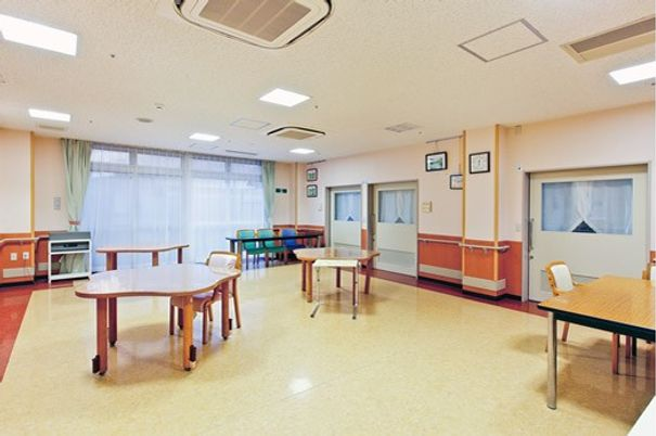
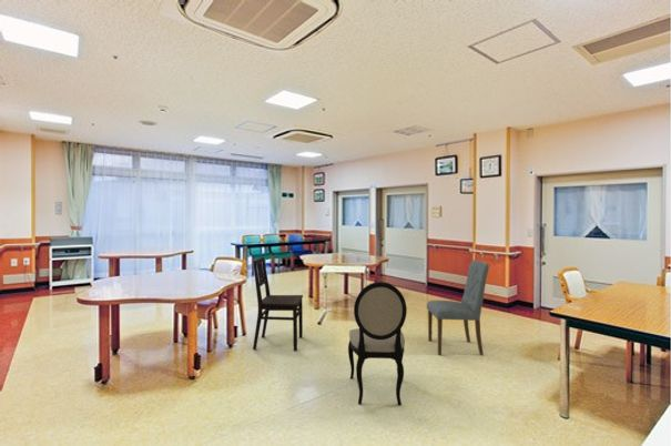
+ dining chair (278, 301)
+ dining chair (377, 334)
+ dining chair (456, 304)
